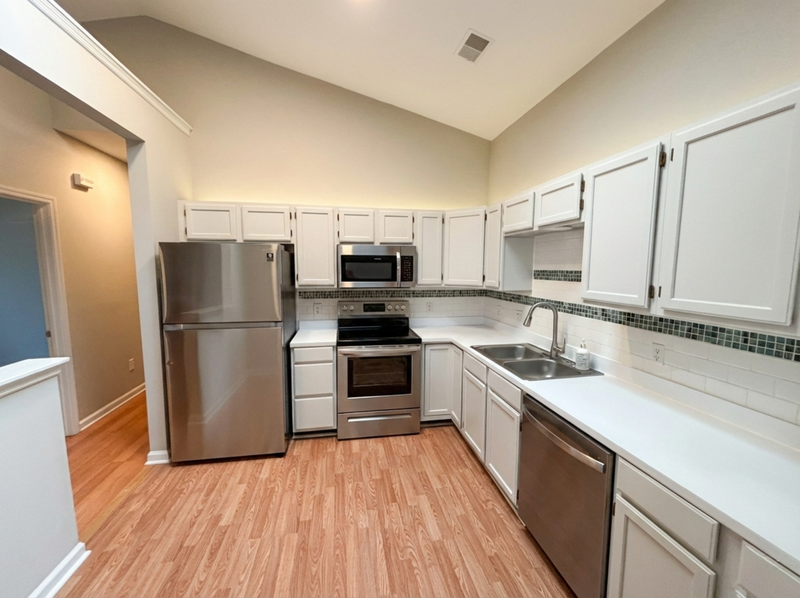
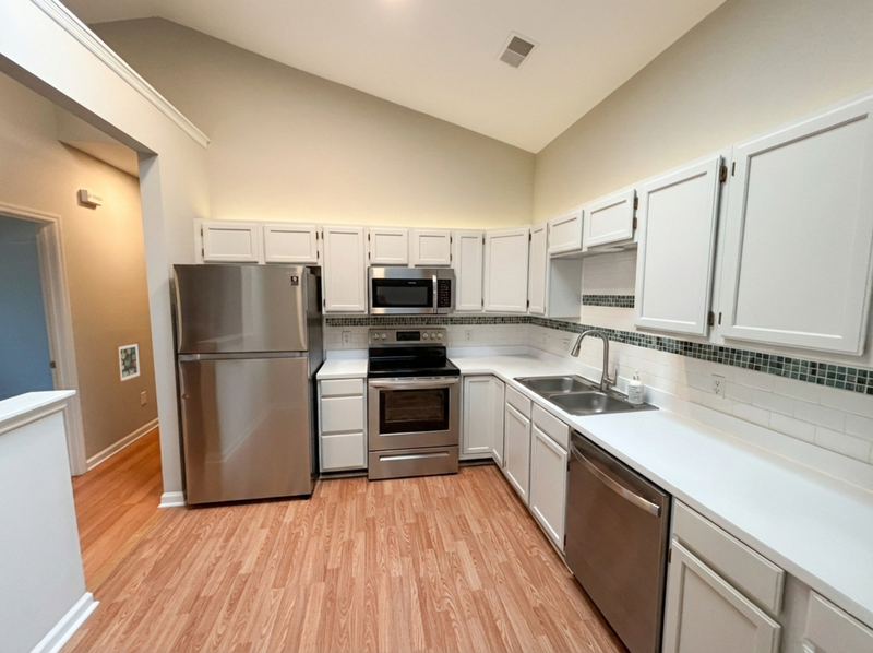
+ wall art (129, 361)
